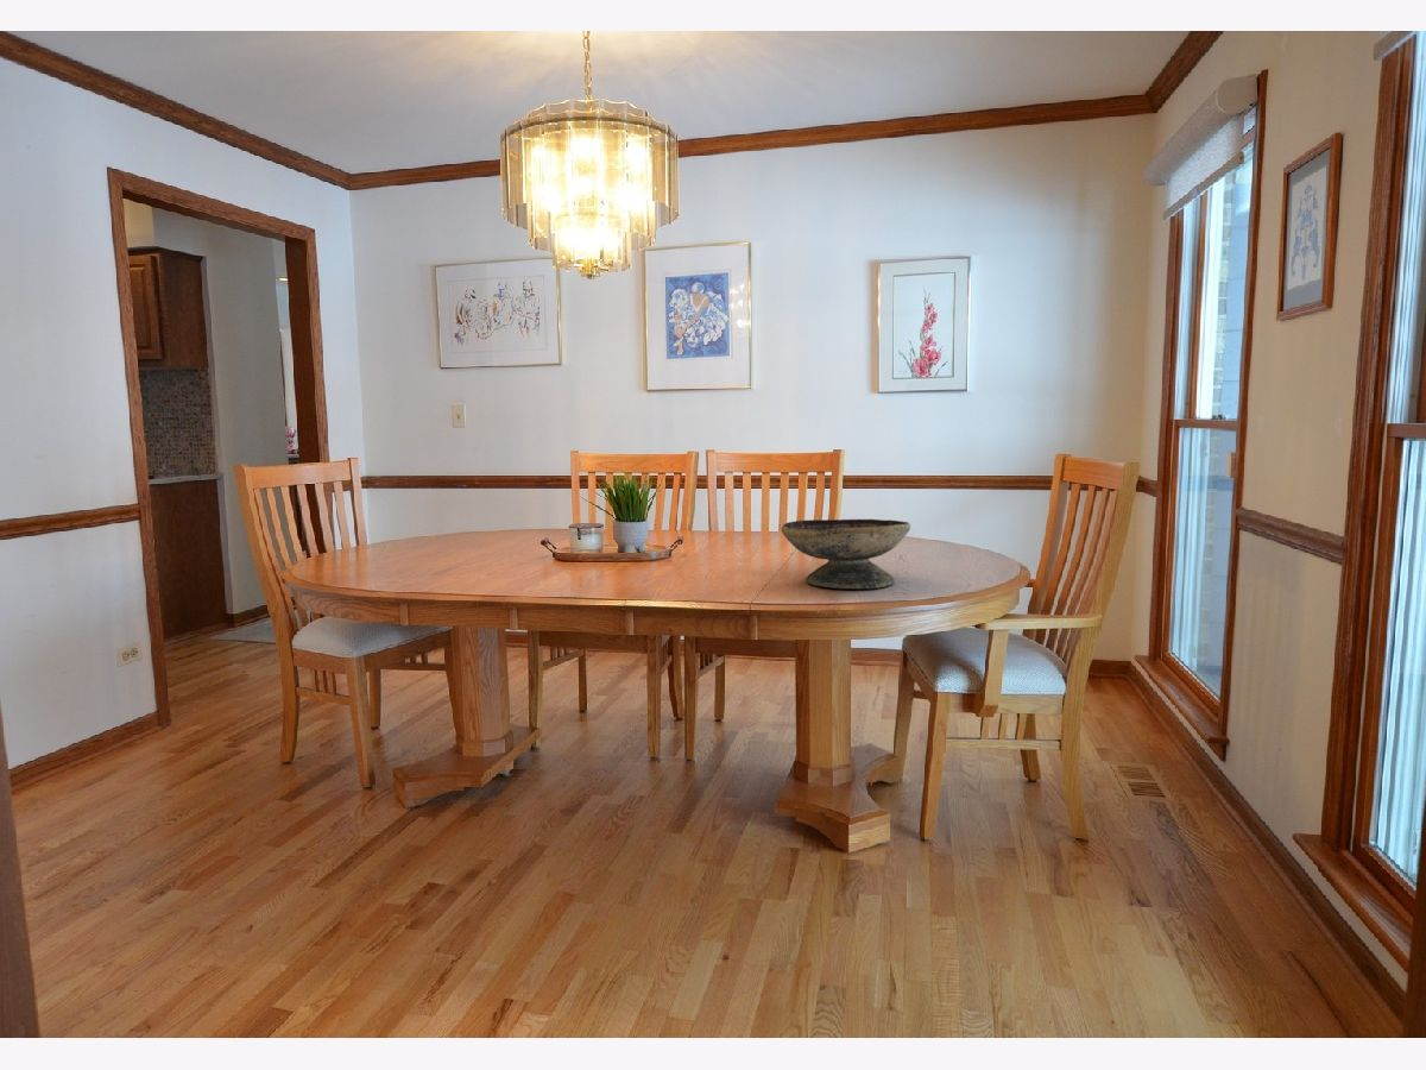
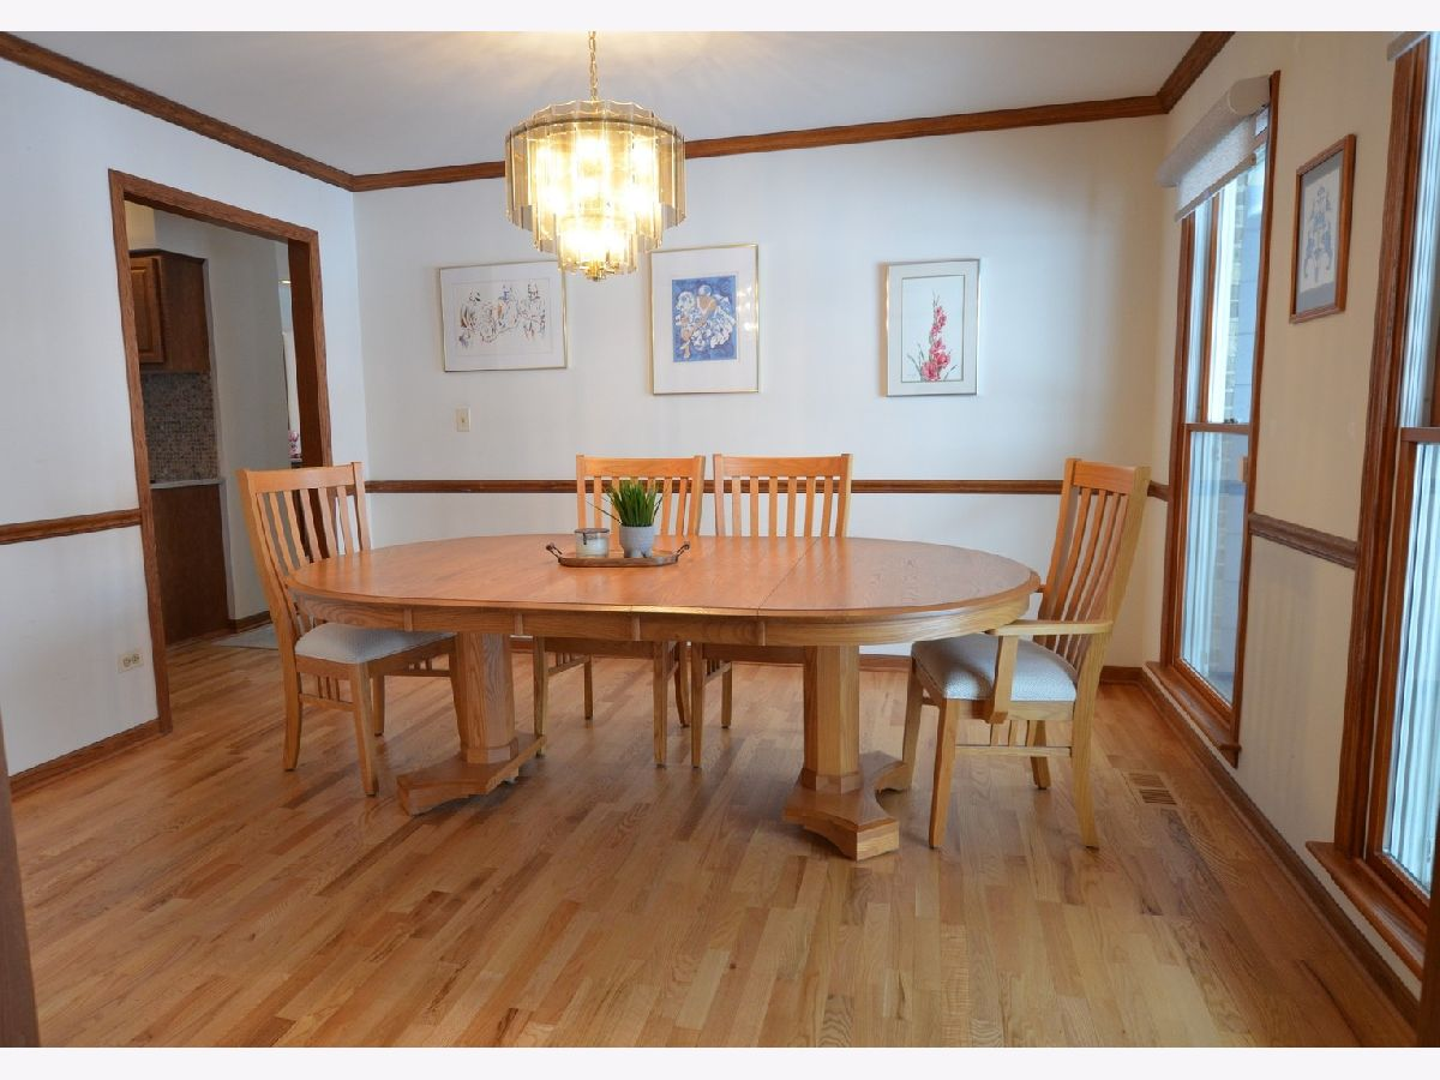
- decorative bowl (844, 550)
